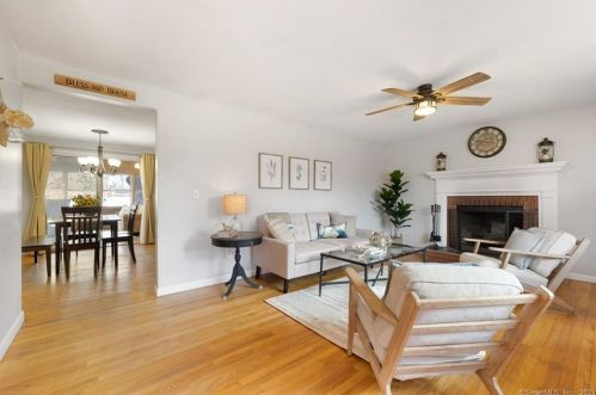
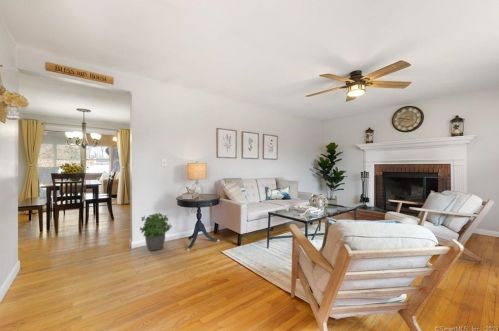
+ potted plant (156, 230)
